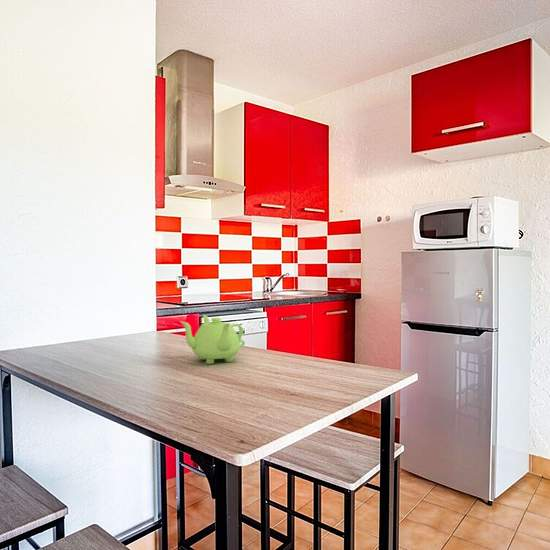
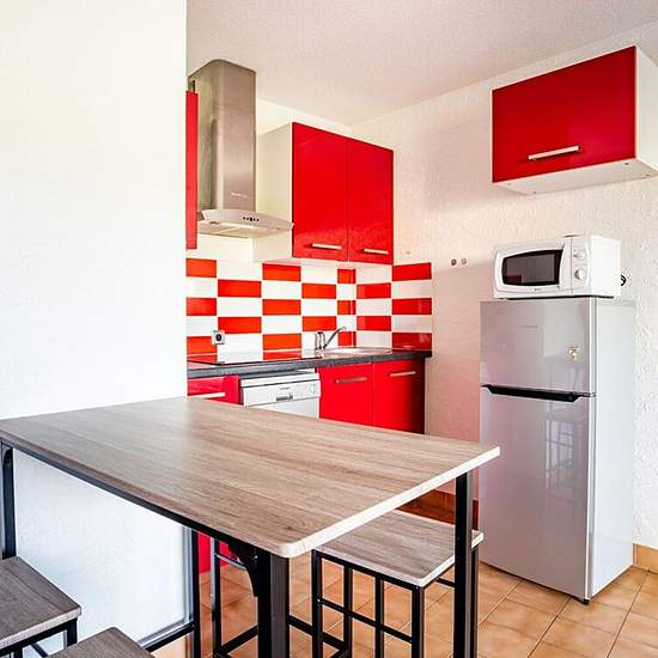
- teapot (213, 339)
